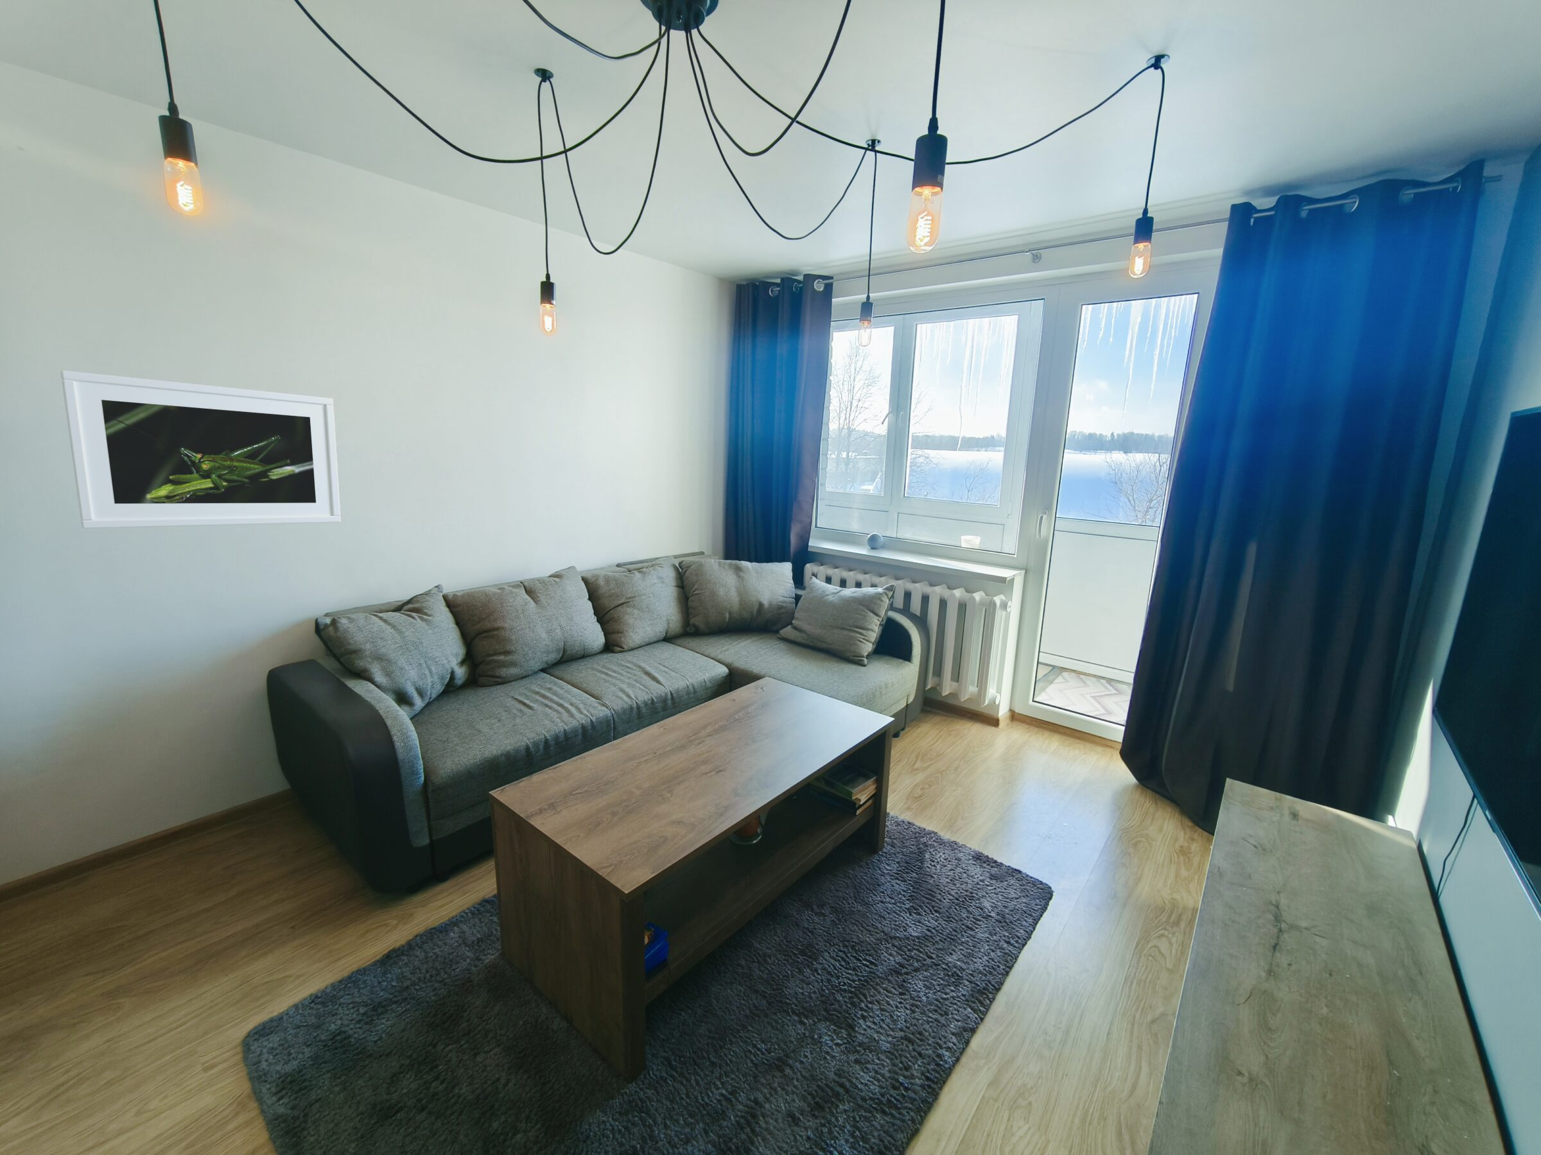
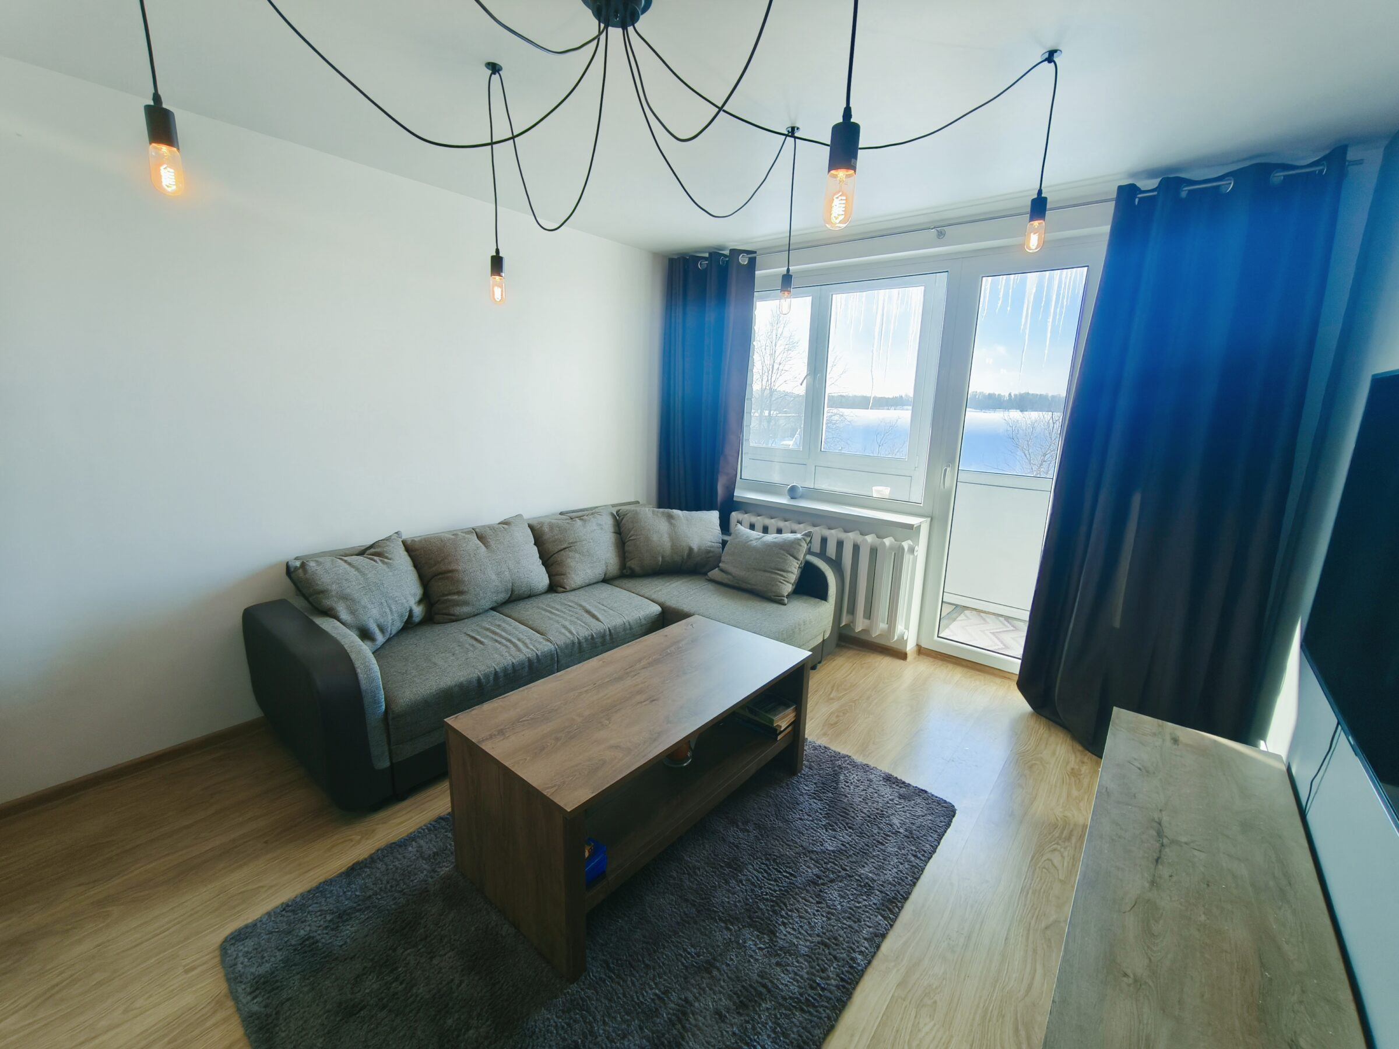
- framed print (220, 456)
